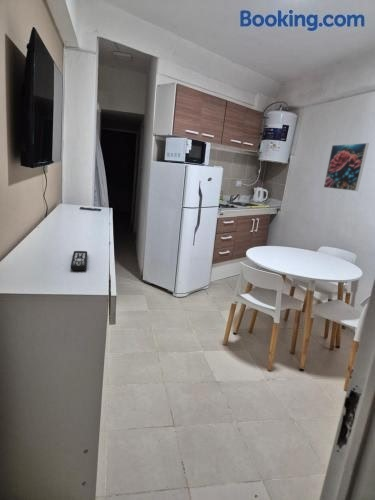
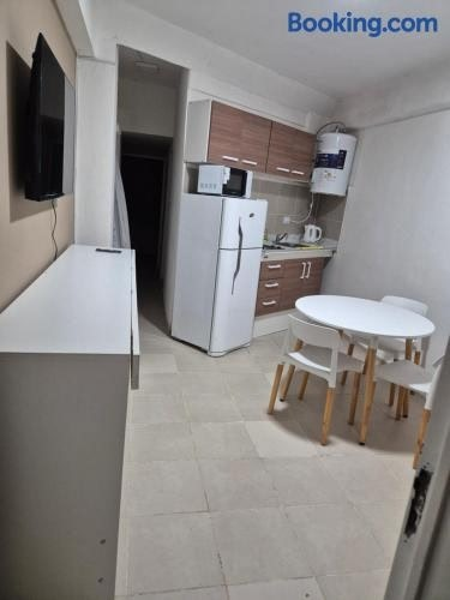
- remote control (79, 259)
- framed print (344, 167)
